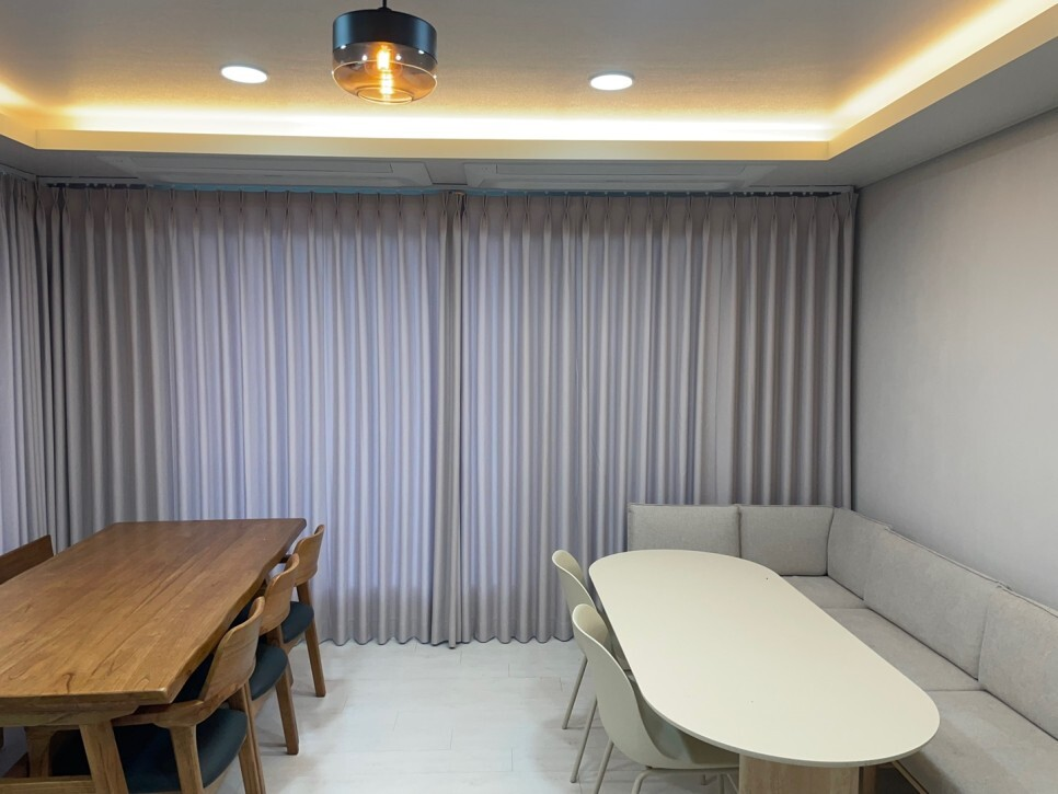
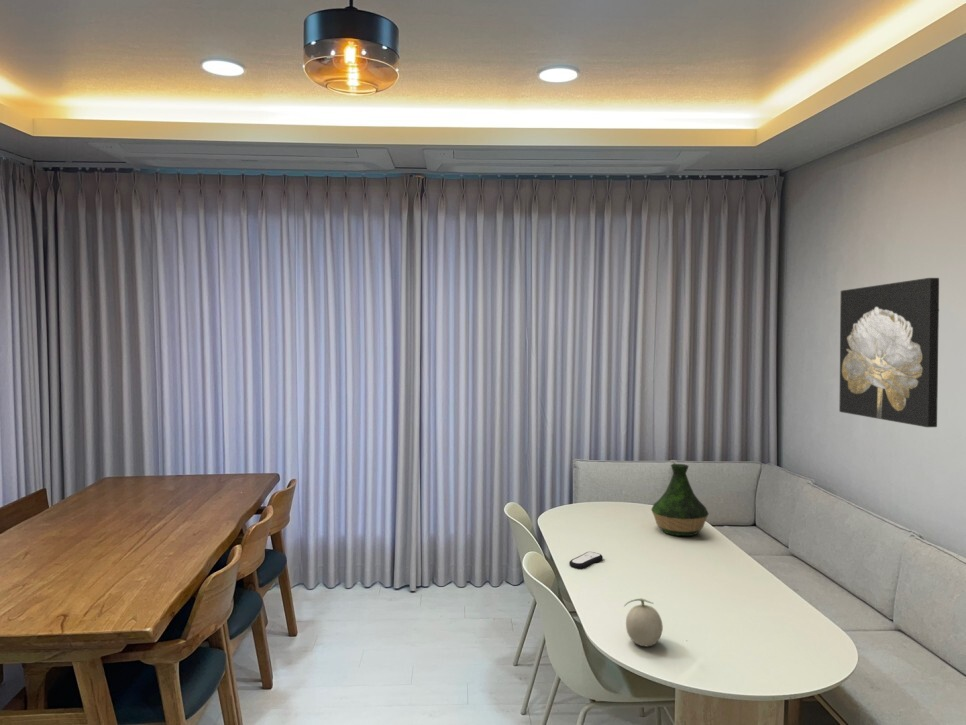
+ wall art (884, 352)
+ fruit (642, 619)
+ remote control (585, 559)
+ vase (679, 498)
